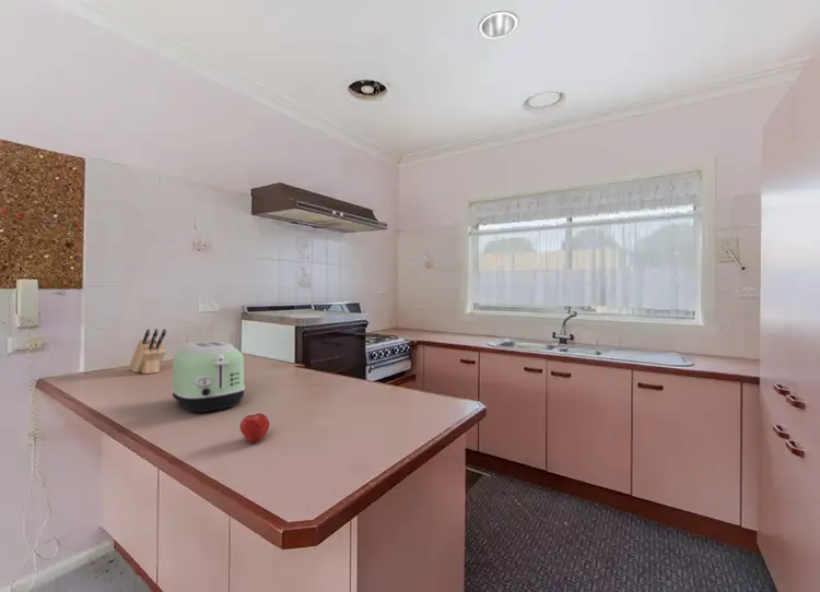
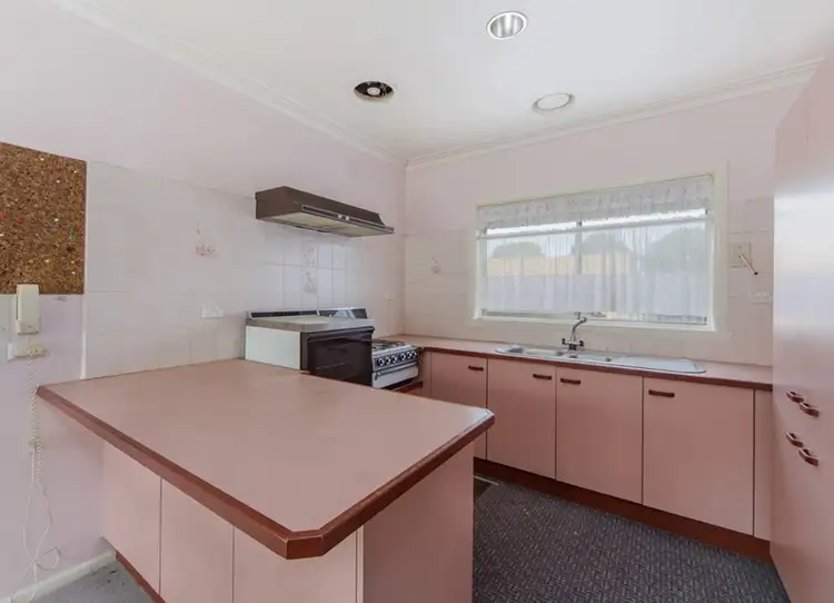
- fruit (254, 426)
- toaster (209, 374)
- knife block (148, 348)
